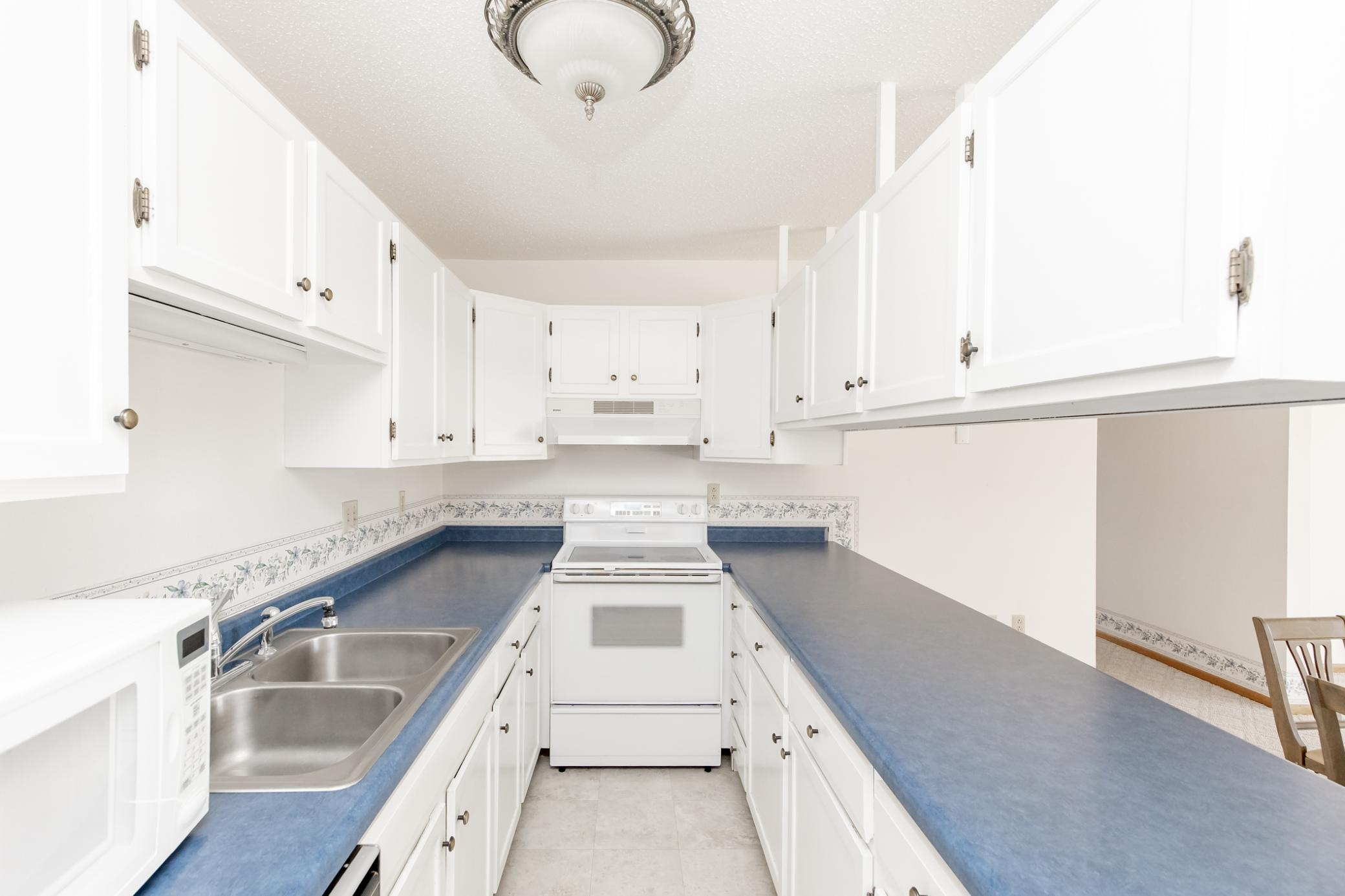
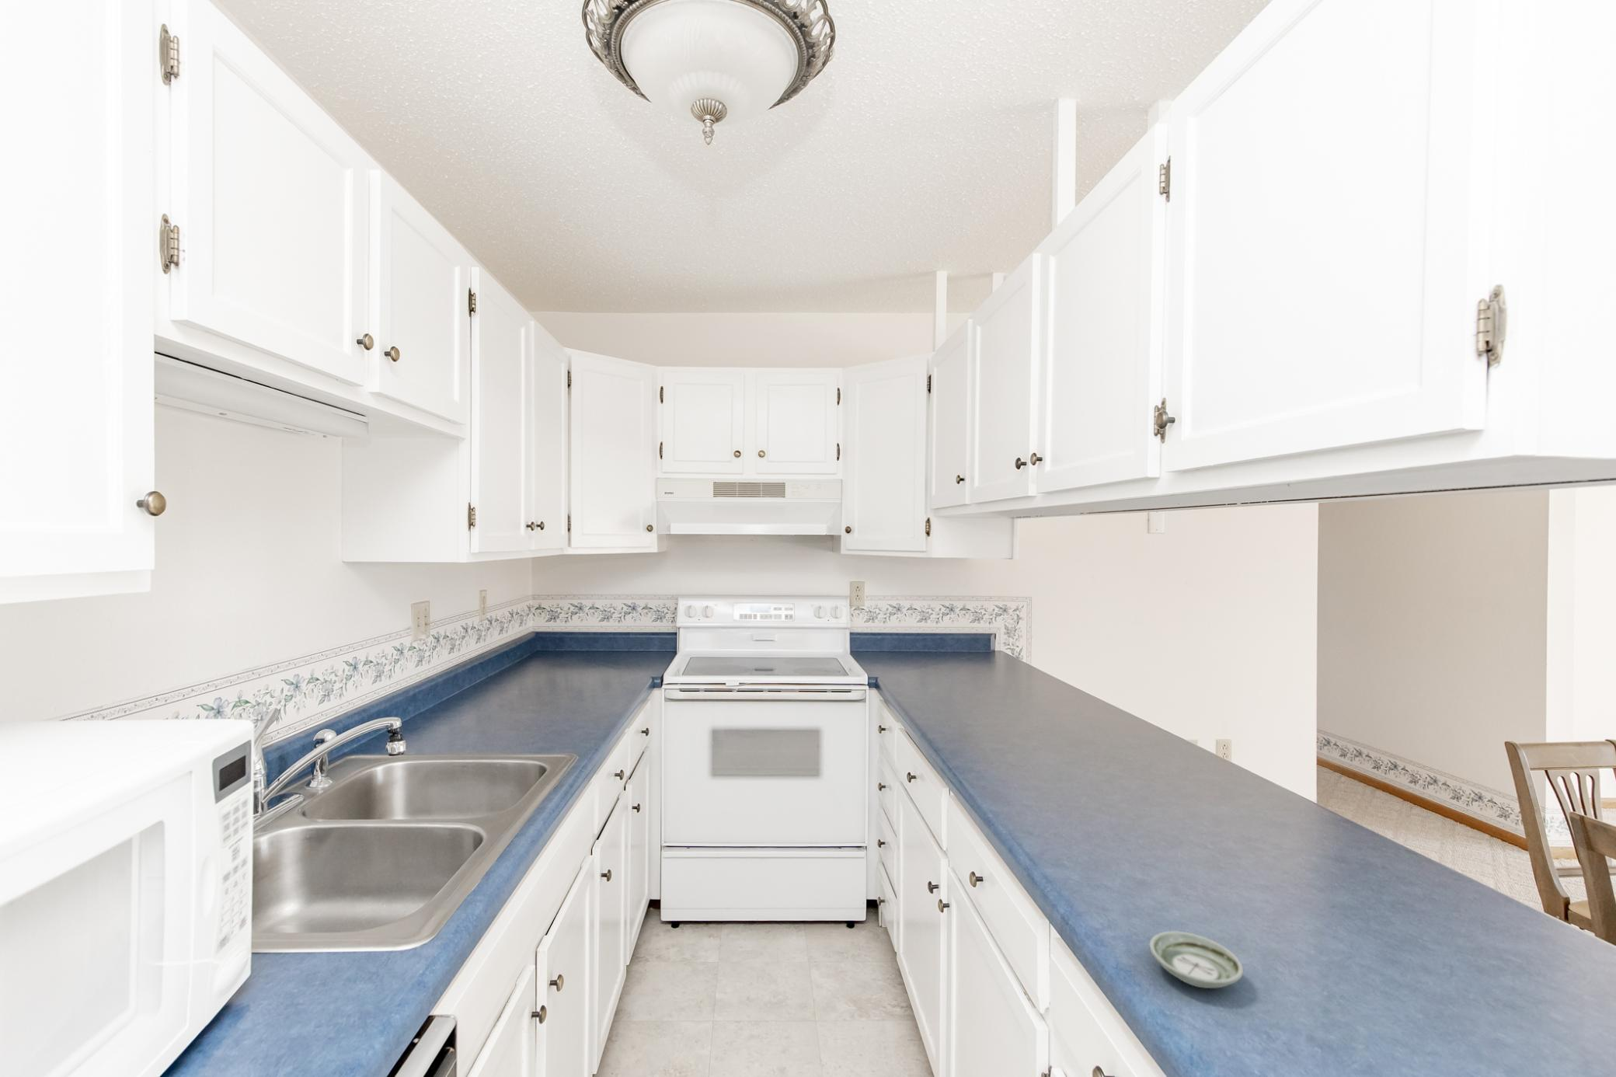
+ saucer (1194, 964)
